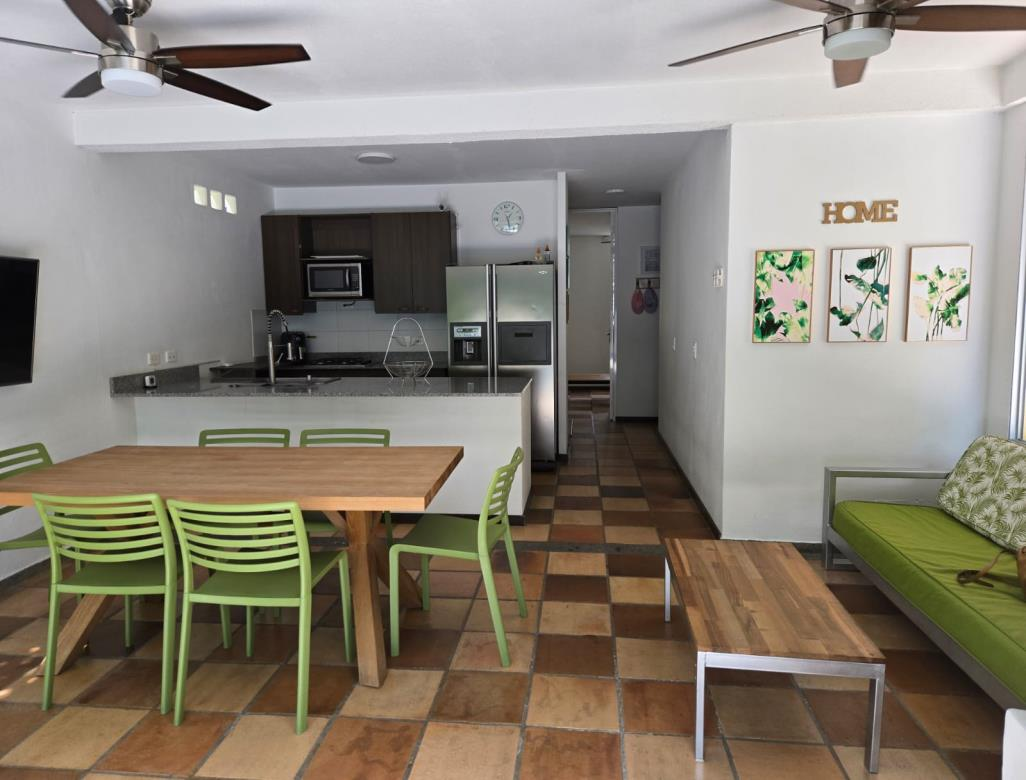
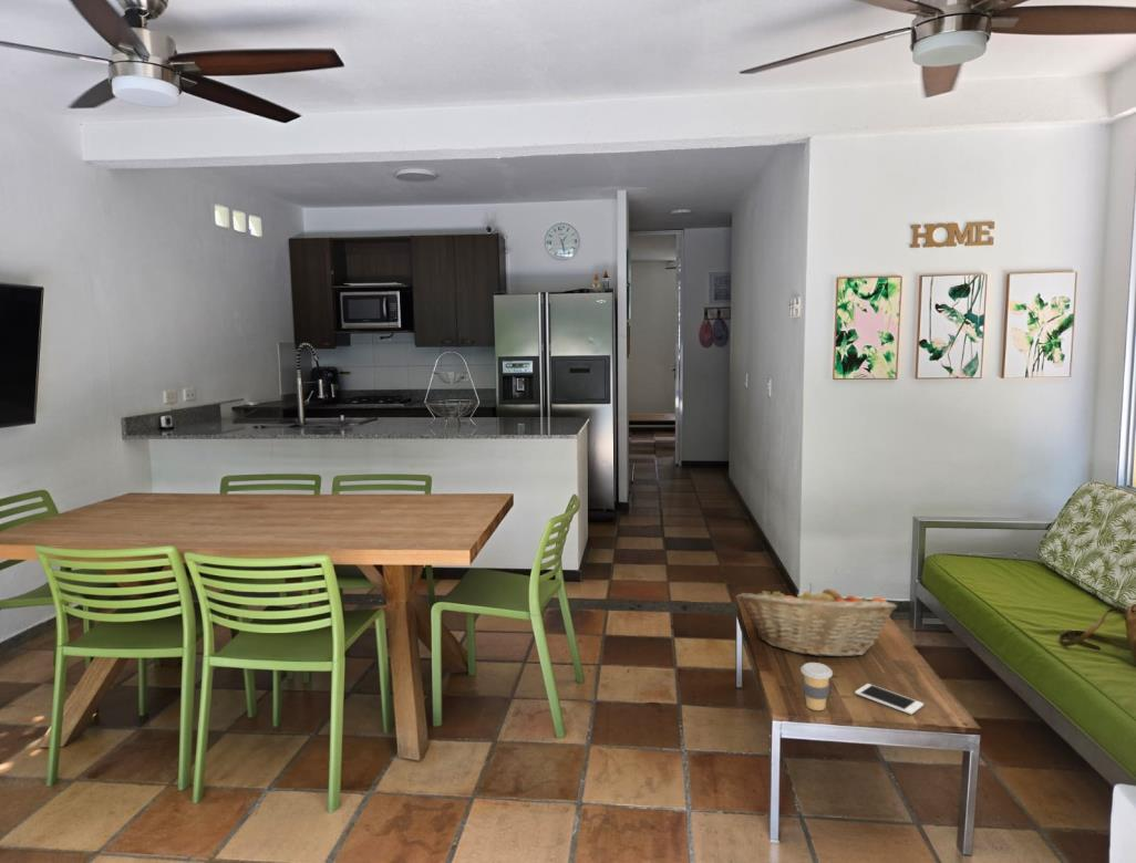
+ fruit basket (814, 612)
+ cell phone (888, 698)
+ coffee cup (816, 686)
